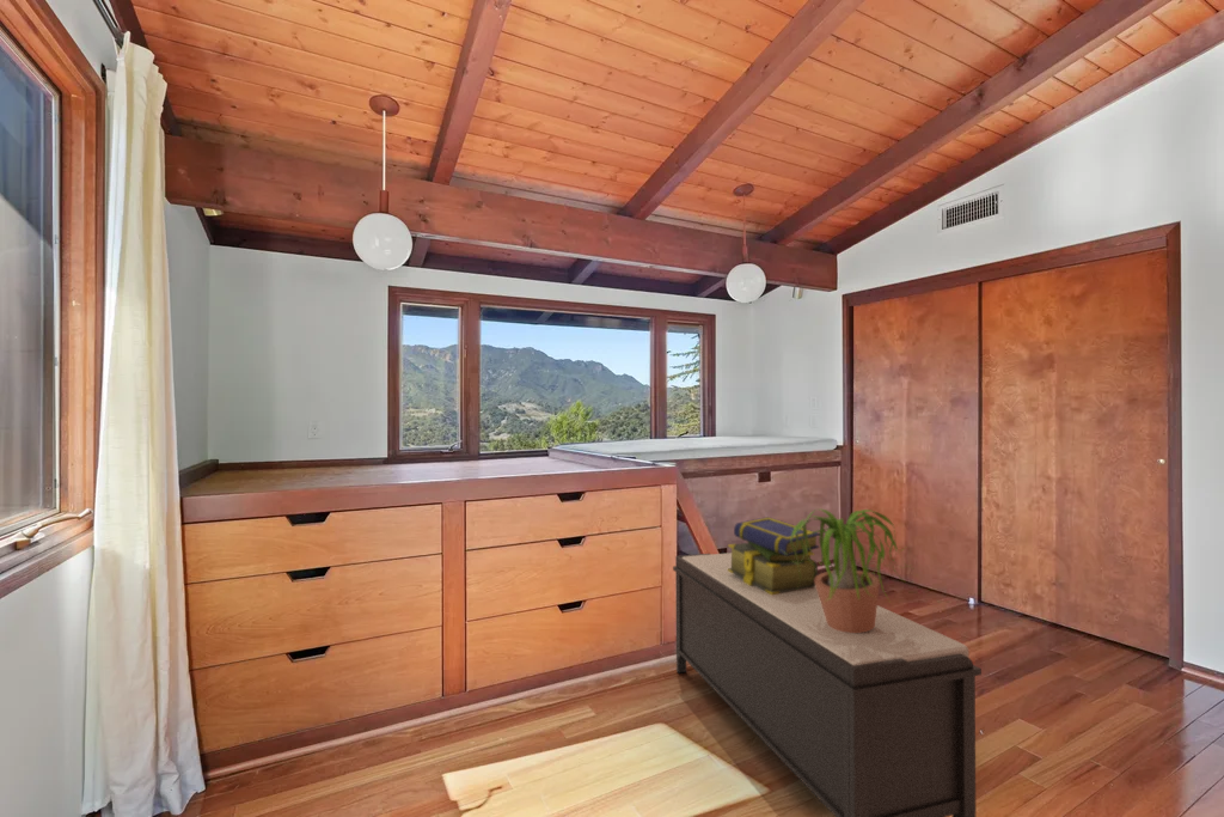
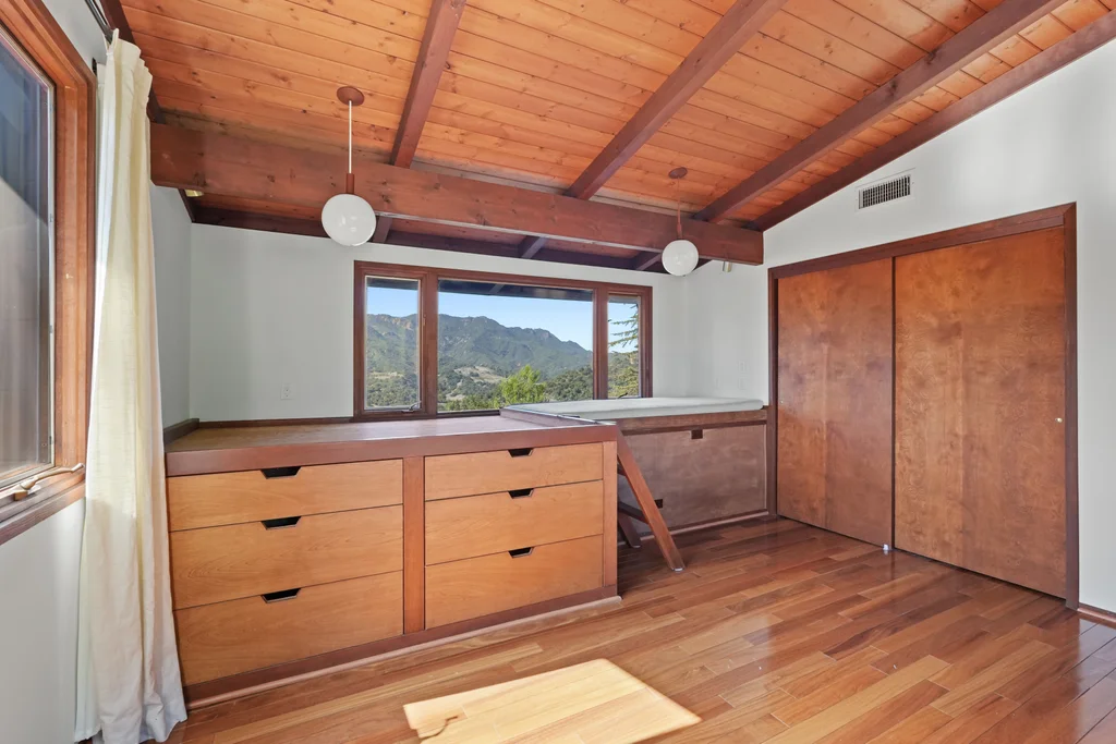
- bench (789, 663)
- potted plant (863, 571)
- stack of books (775, 551)
